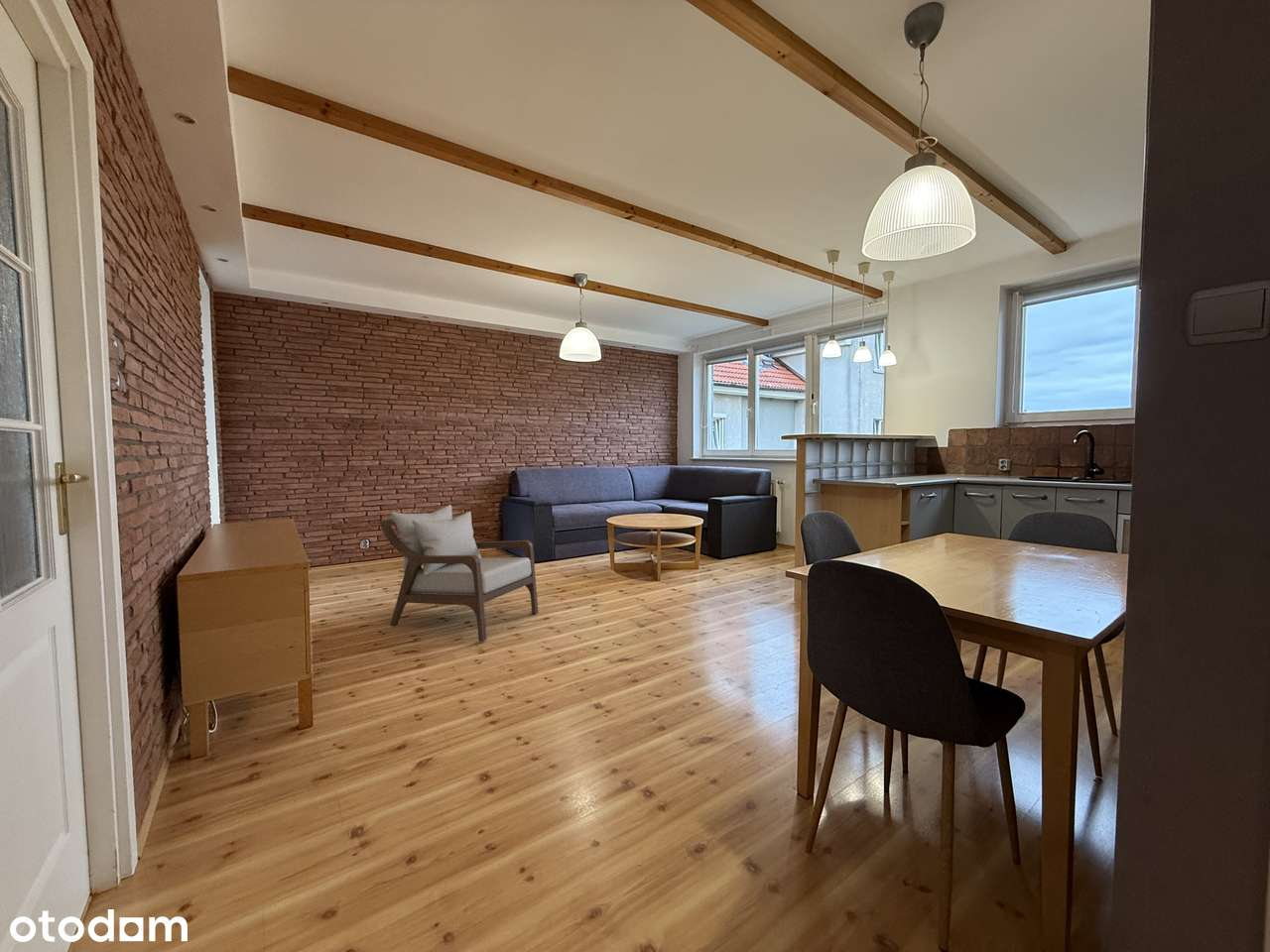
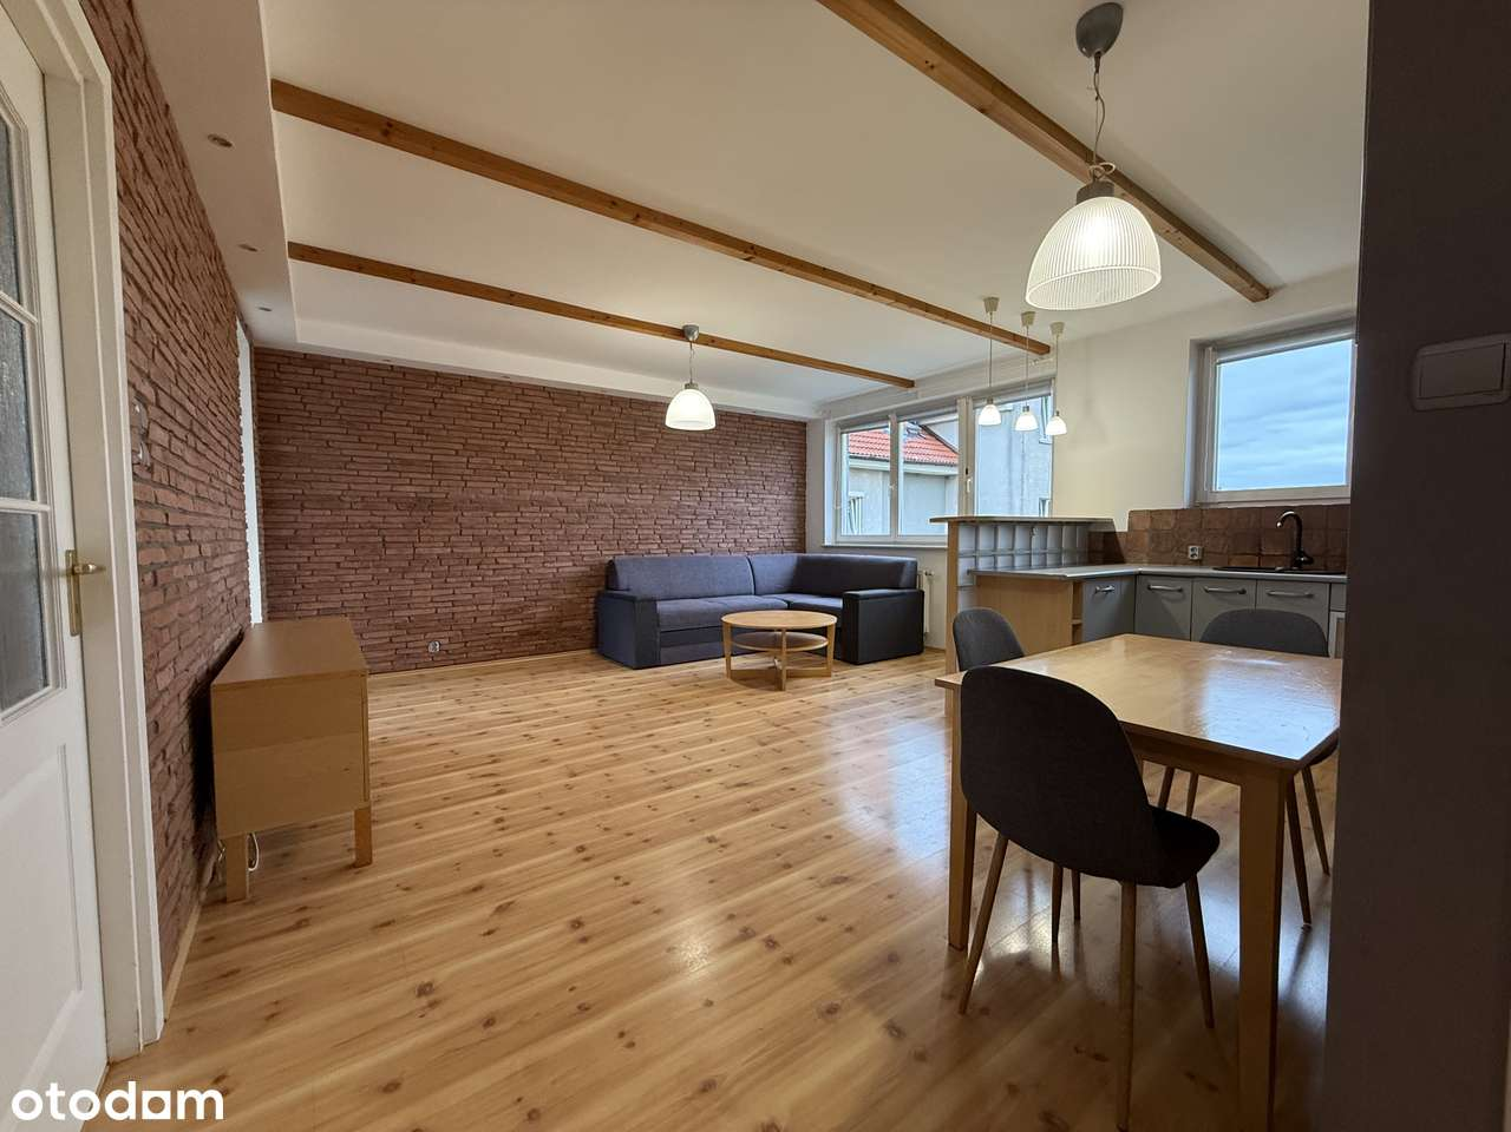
- armchair (458, 563)
